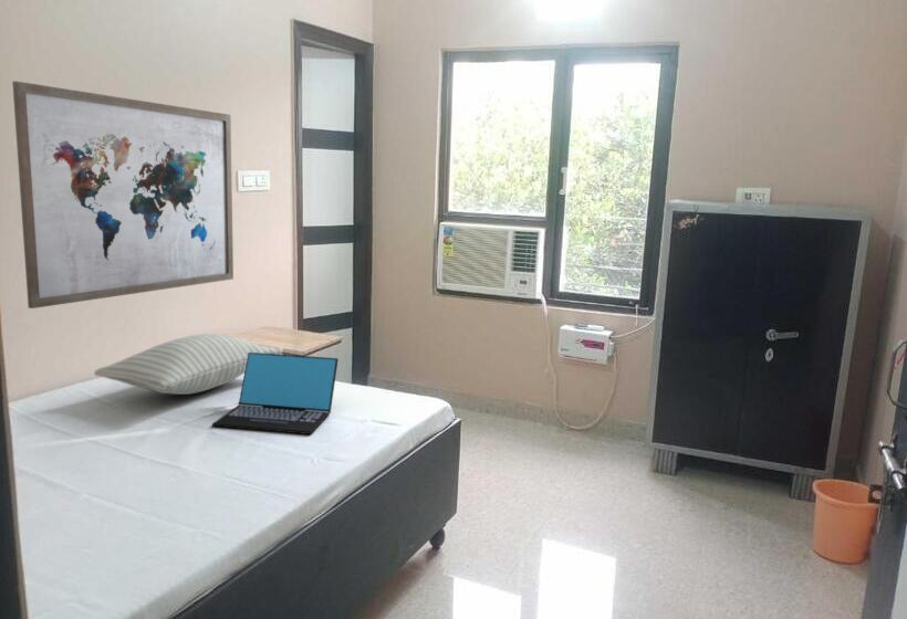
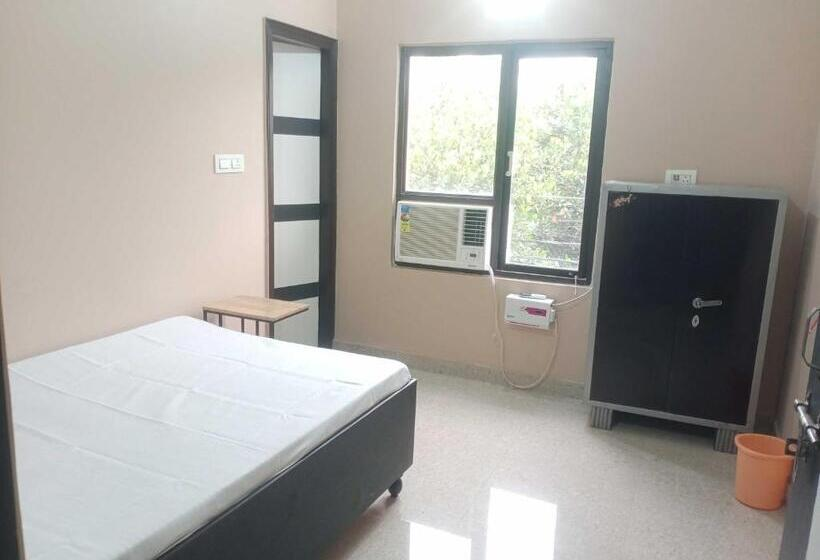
- wall art (143, 198)
- pillow (195, 363)
- laptop (278, 390)
